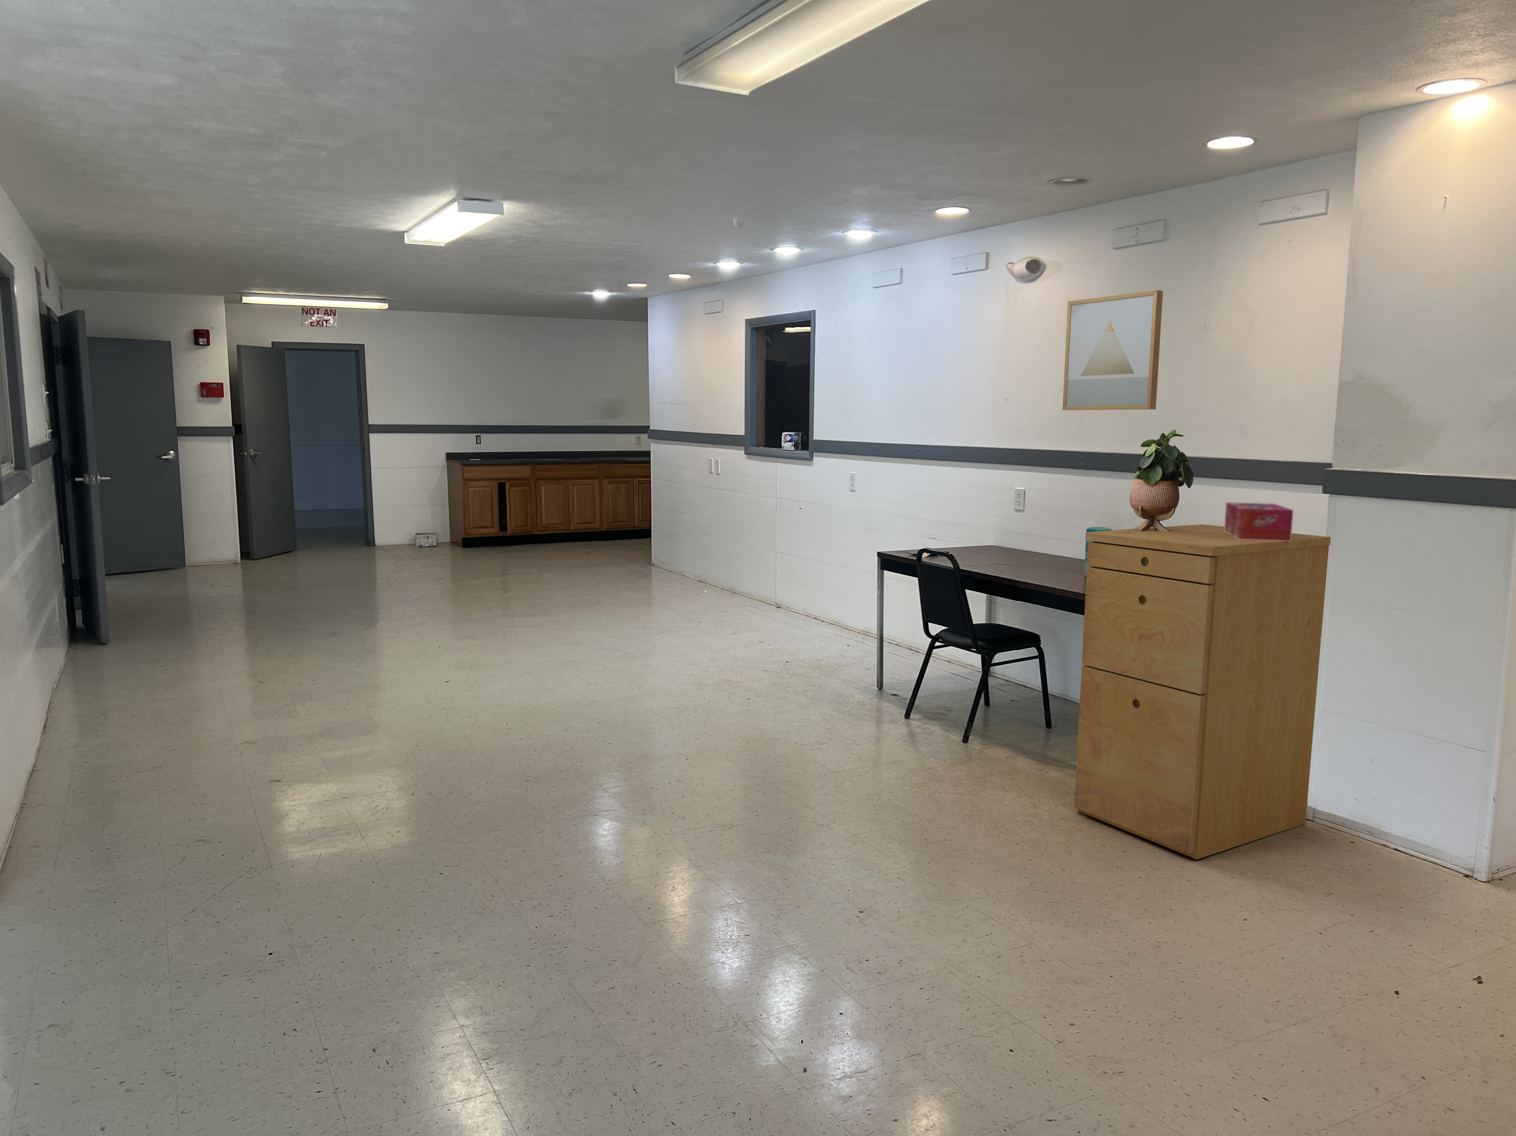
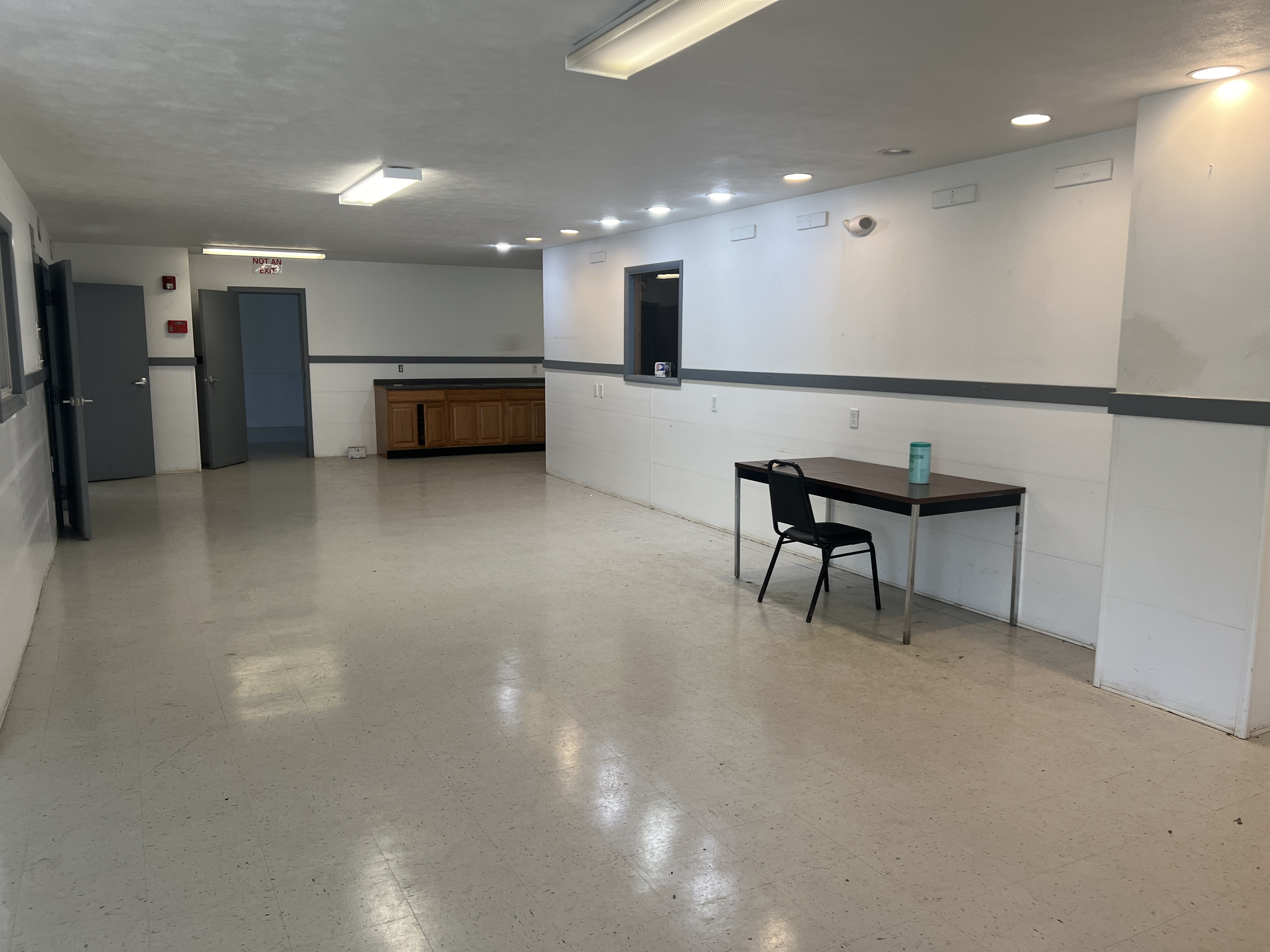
- filing cabinet (1196, 679)
- tissue box (1257, 520)
- potted plant (1161, 480)
- smoke detector (739, 222)
- wall art (1110, 353)
